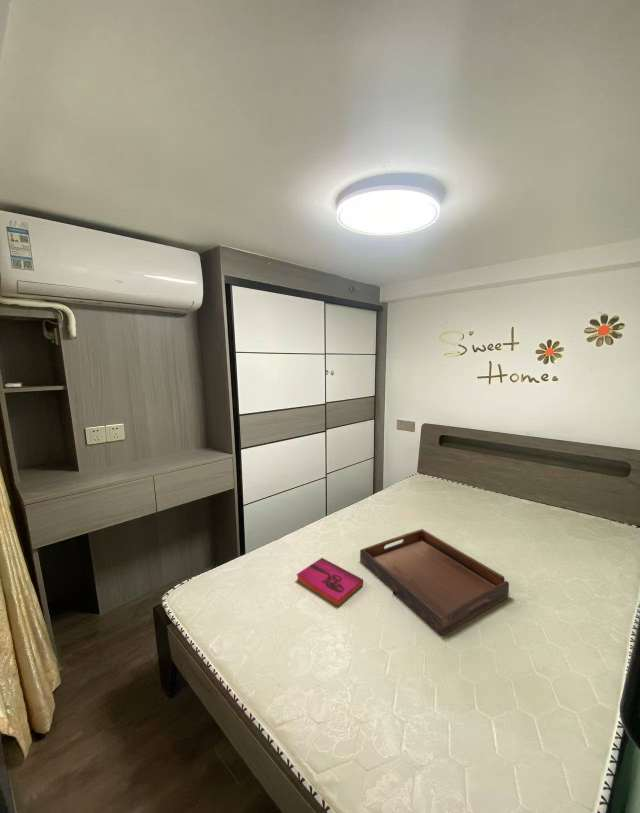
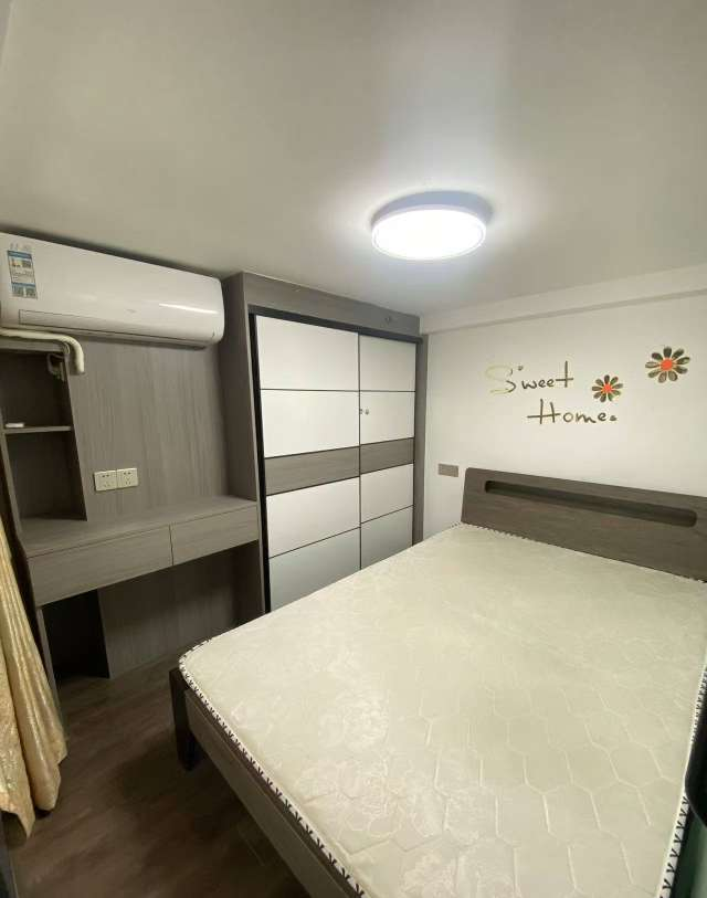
- hardback book (329, 579)
- serving tray (429, 571)
